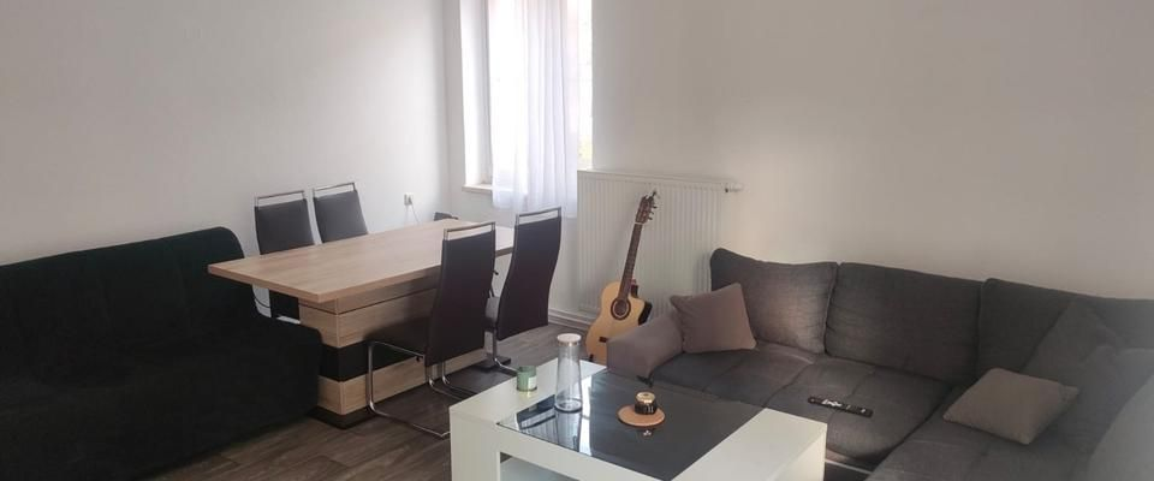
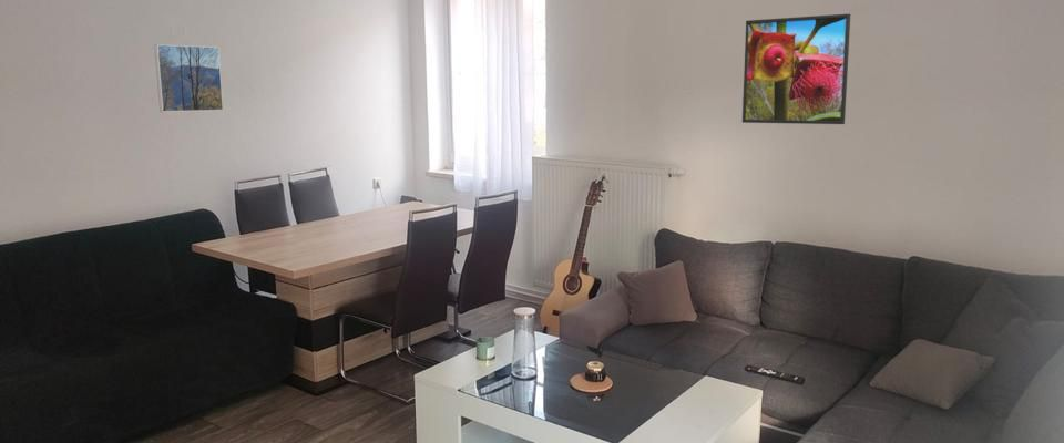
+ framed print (190, 79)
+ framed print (794, 71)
